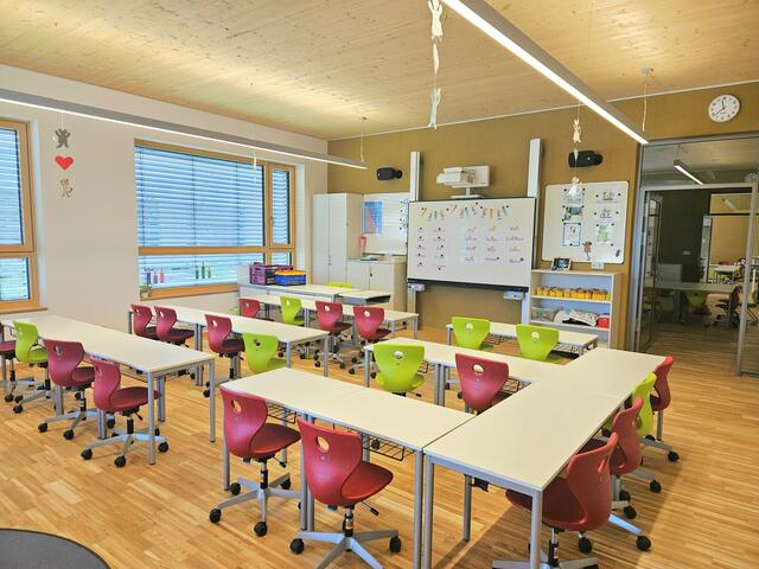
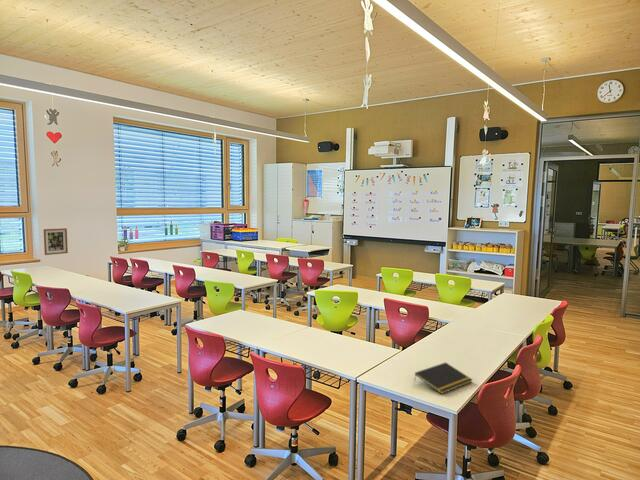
+ wall art (55, 241)
+ notepad (443, 377)
